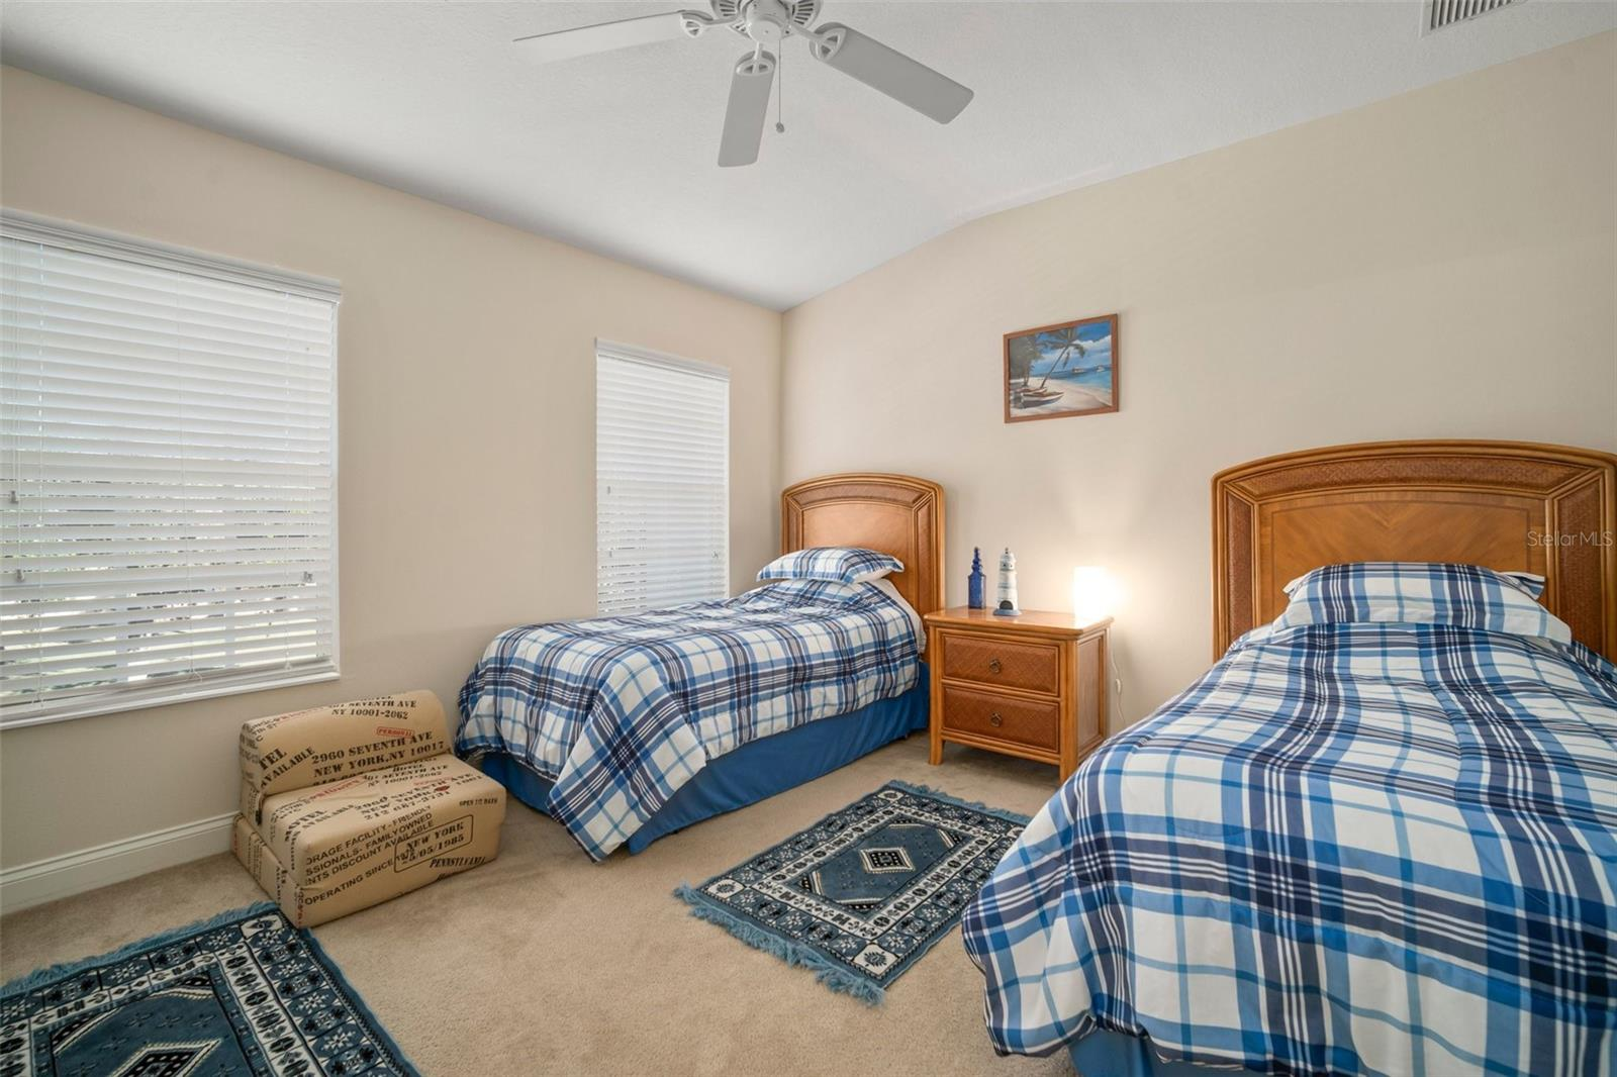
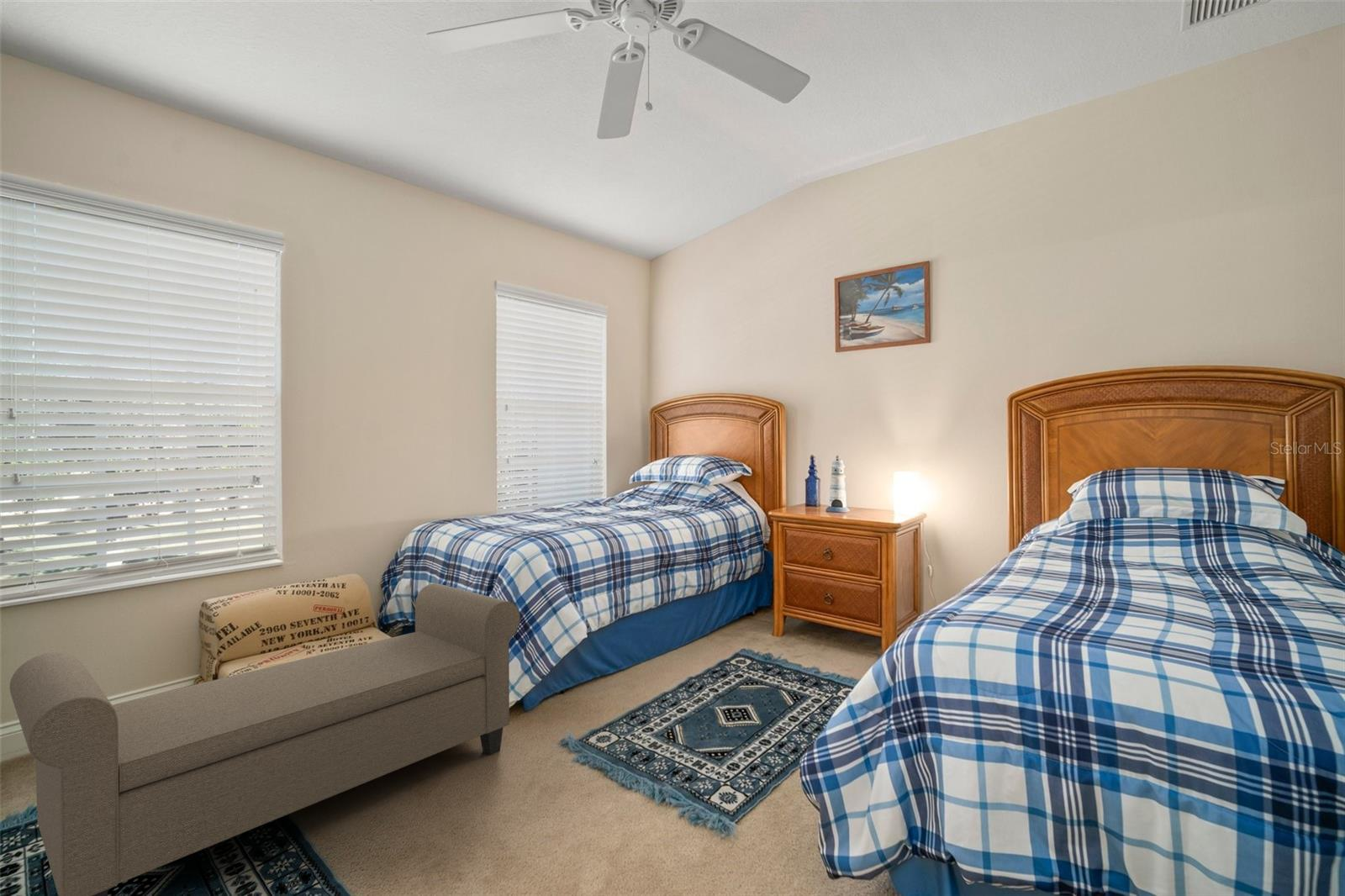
+ ottoman (307, 710)
